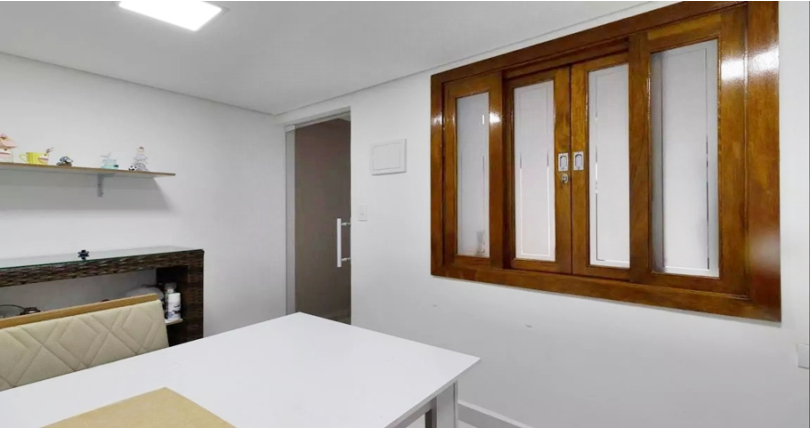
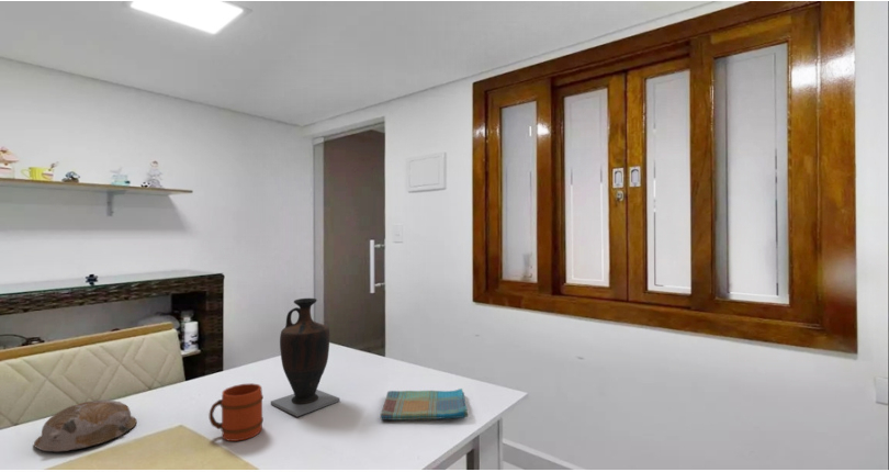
+ bowl (87, 418)
+ mug (236, 412)
+ dish towel (425, 403)
+ vase (305, 350)
